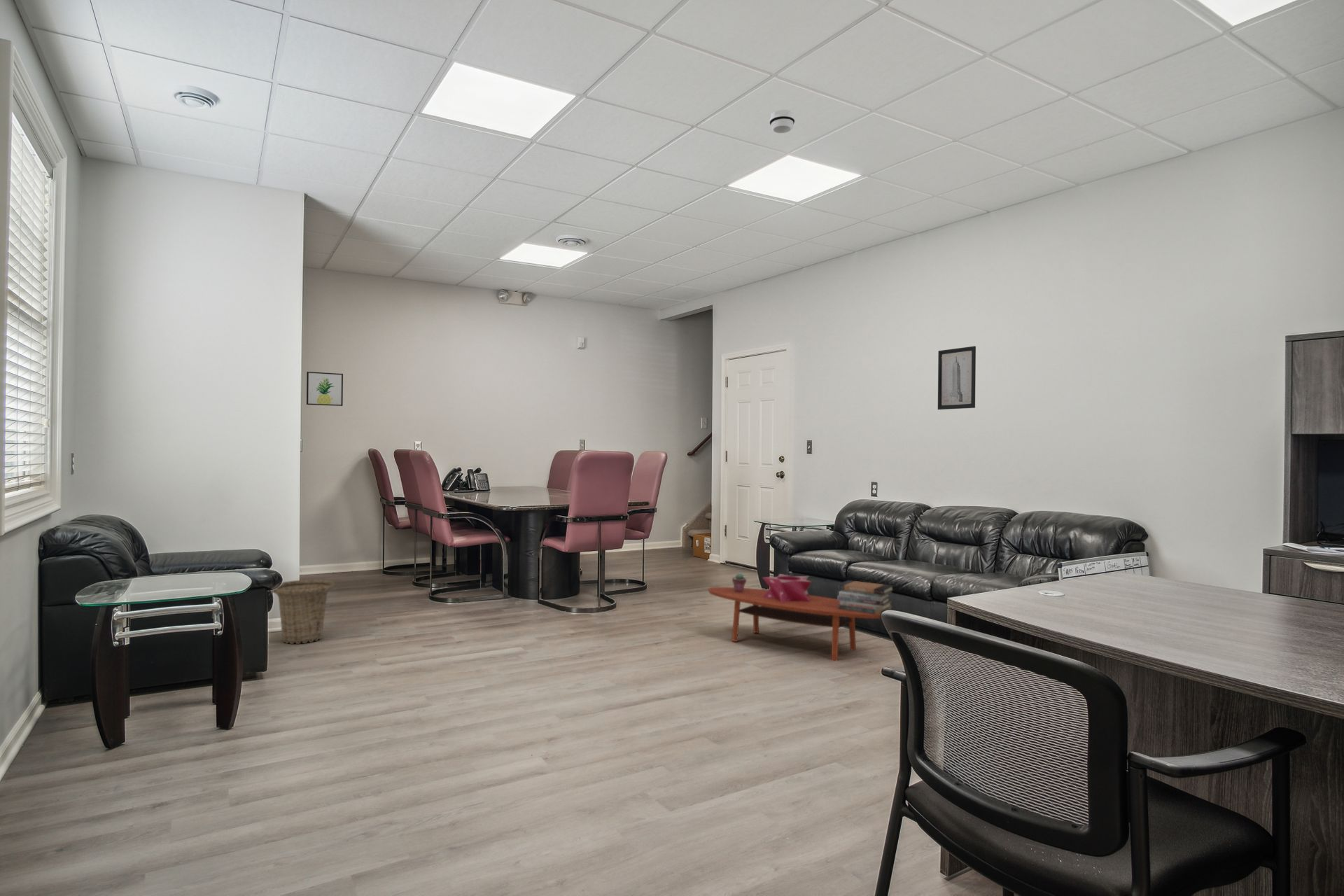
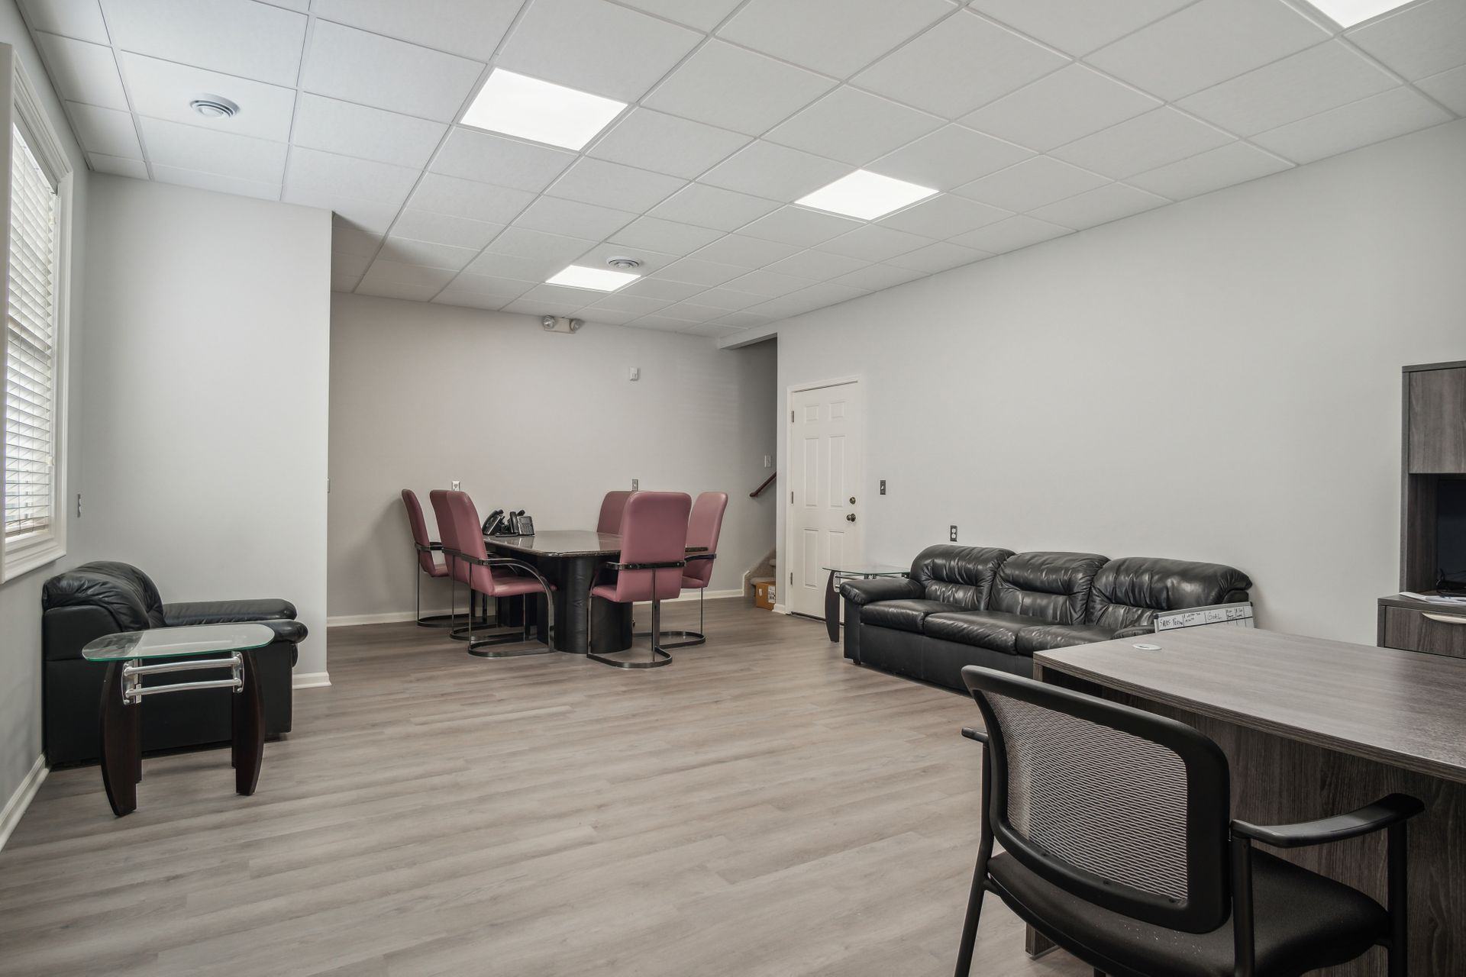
- basket (302, 612)
- coffee table (792, 622)
- smoke detector (782, 122)
- book stack (864, 596)
- wall art (325, 388)
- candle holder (786, 587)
- wall art (956, 378)
- potted succulent (739, 582)
